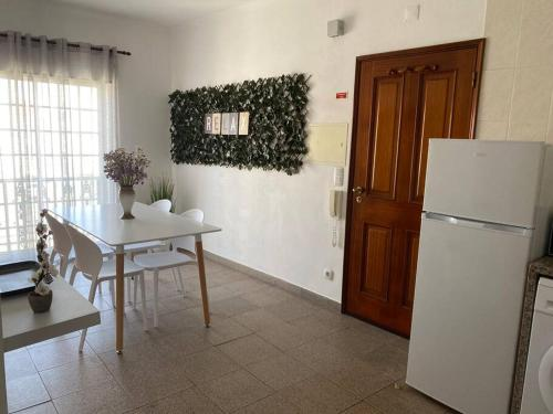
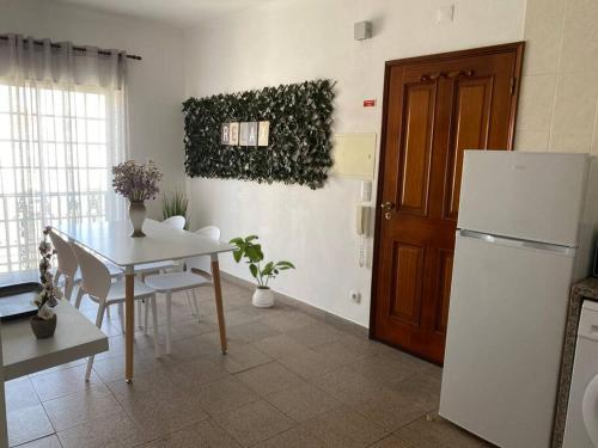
+ house plant (256, 271)
